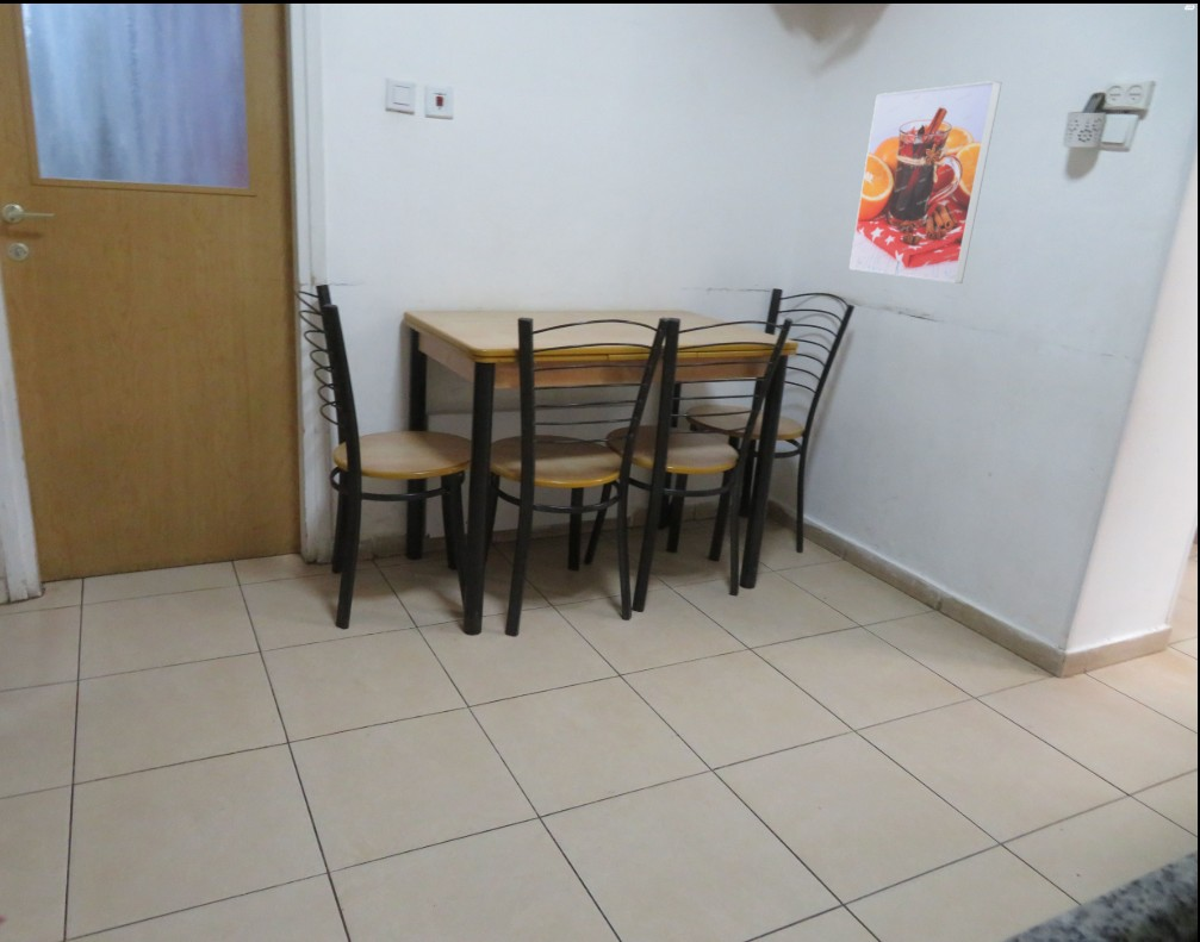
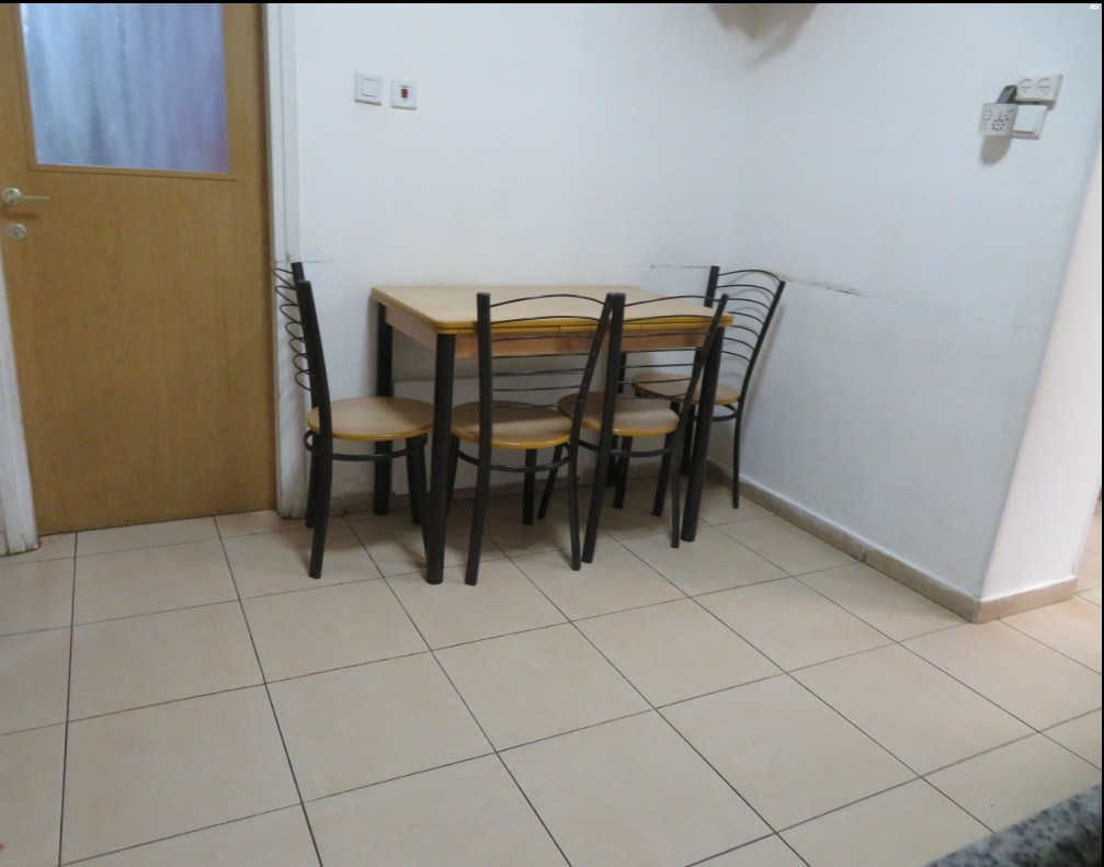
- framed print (918, 185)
